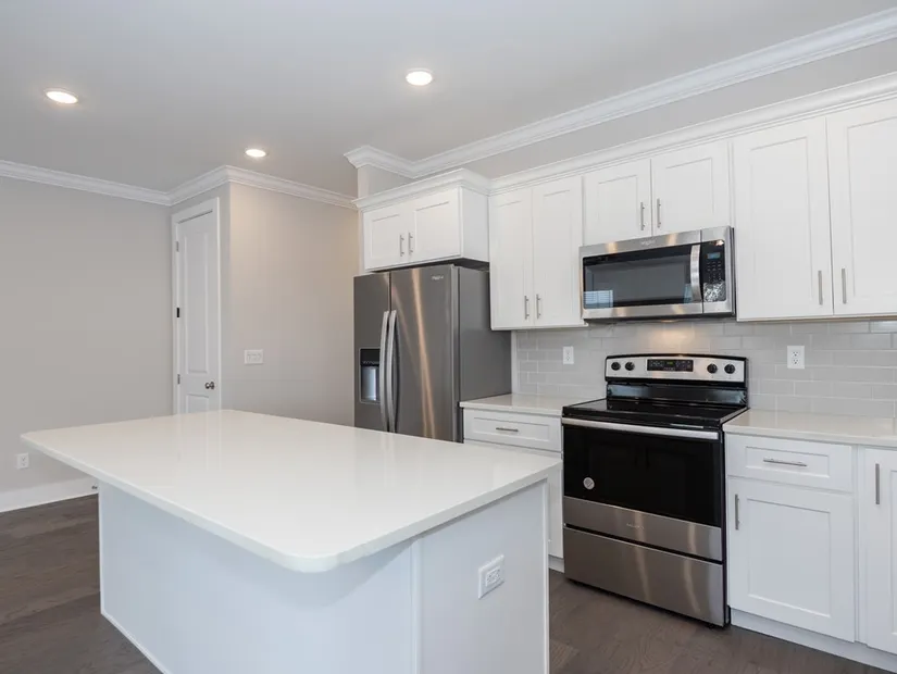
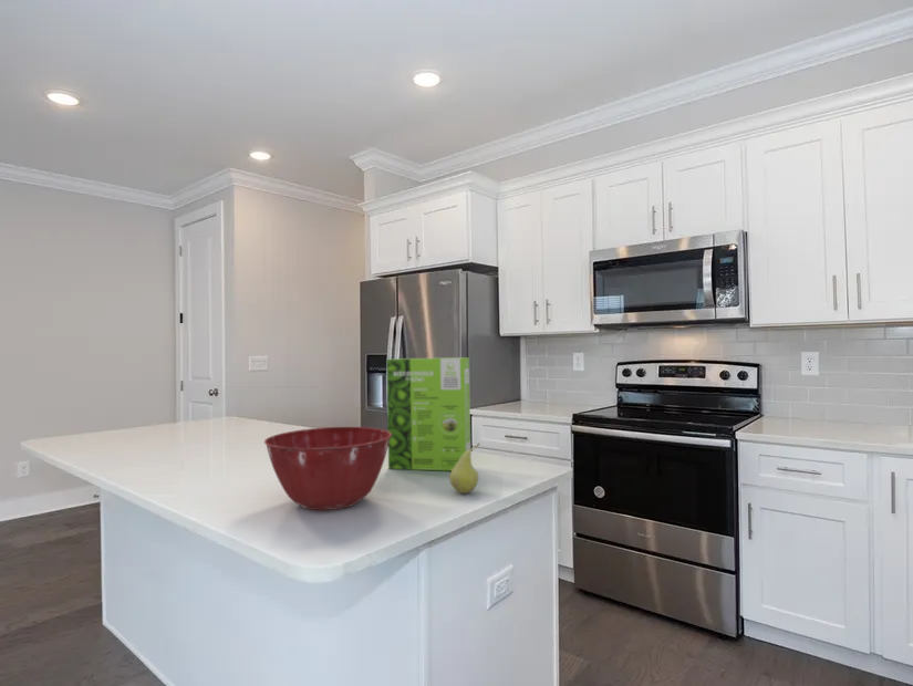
+ fruit (466, 468)
+ mixing bowl (330, 468)
+ cake mix box (428, 413)
